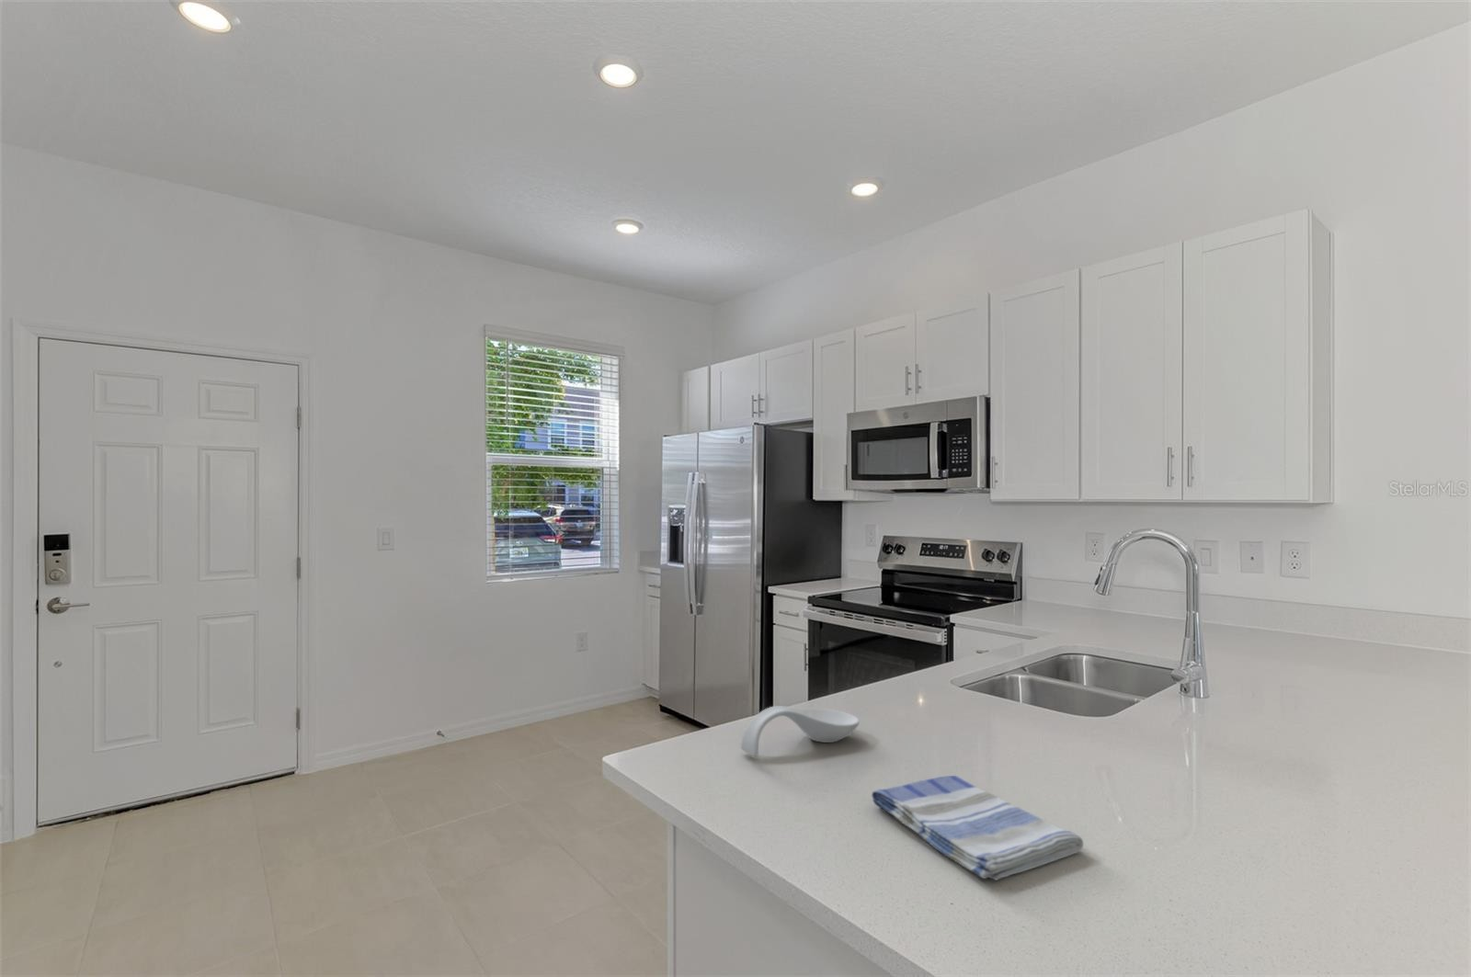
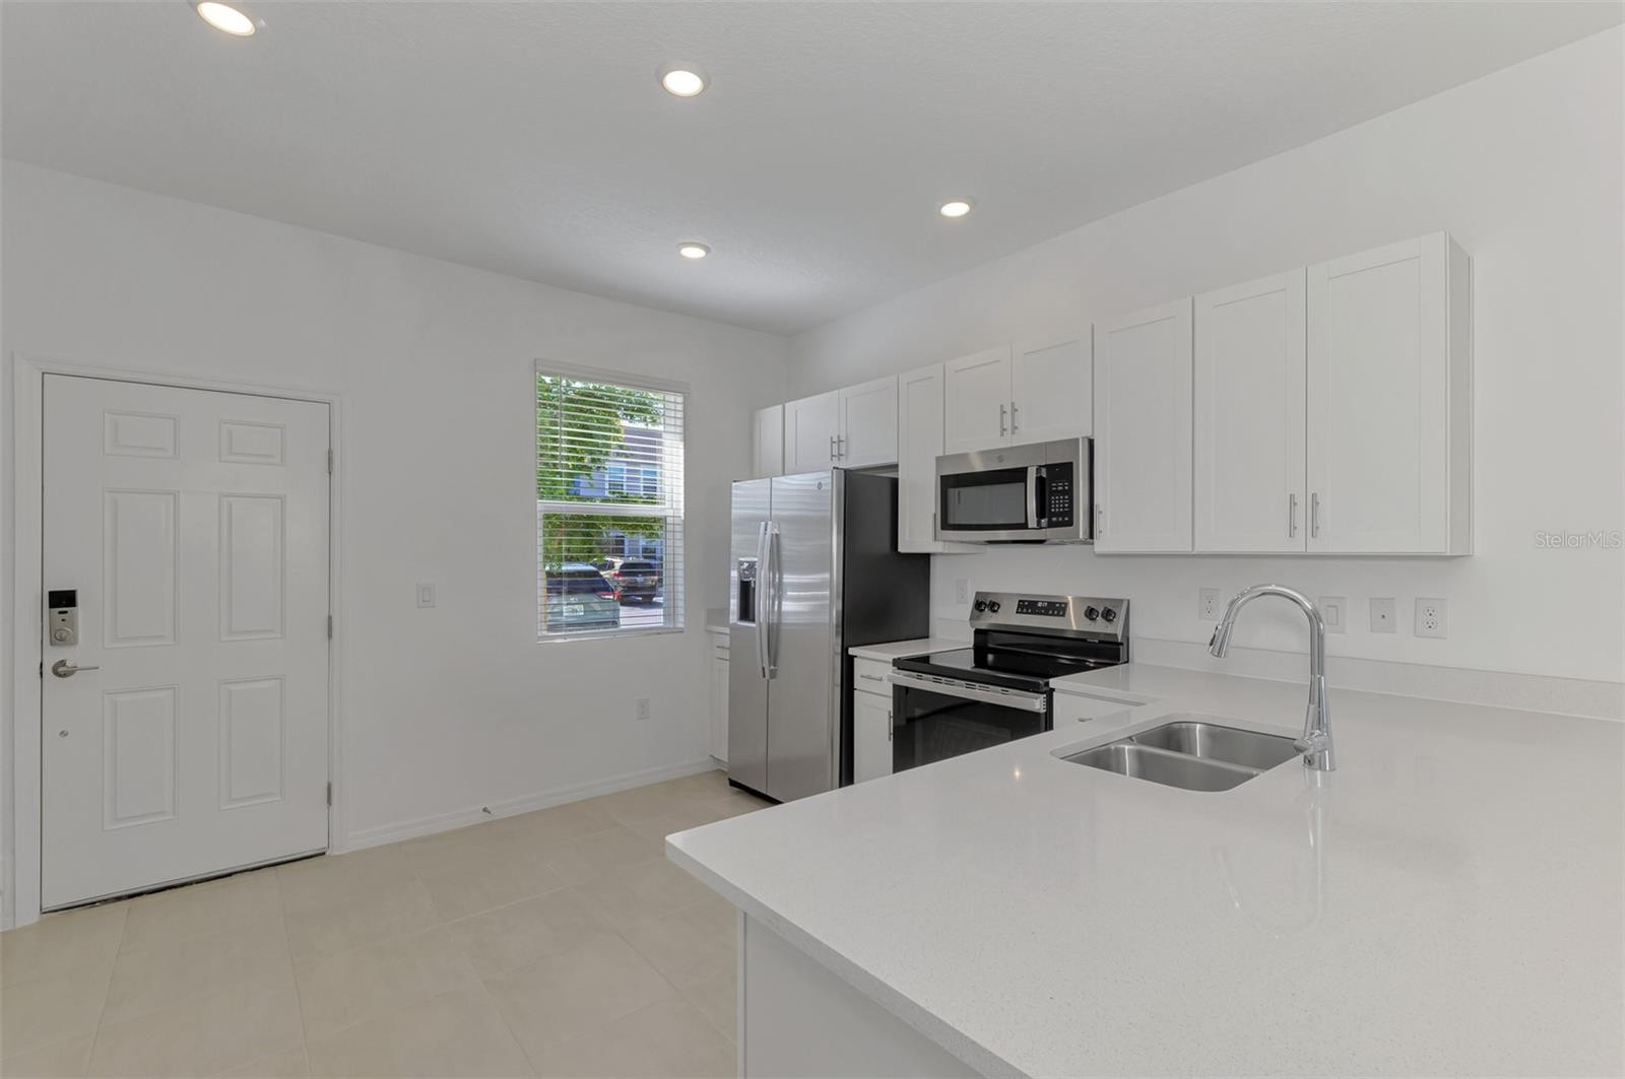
- spoon rest (801, 723)
- dish towel (969, 818)
